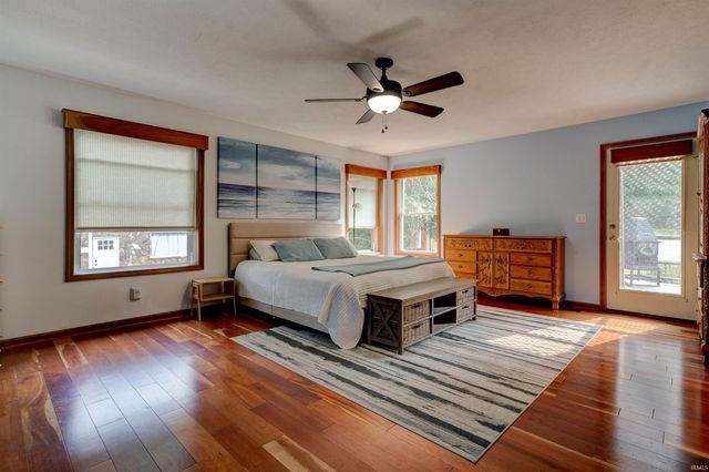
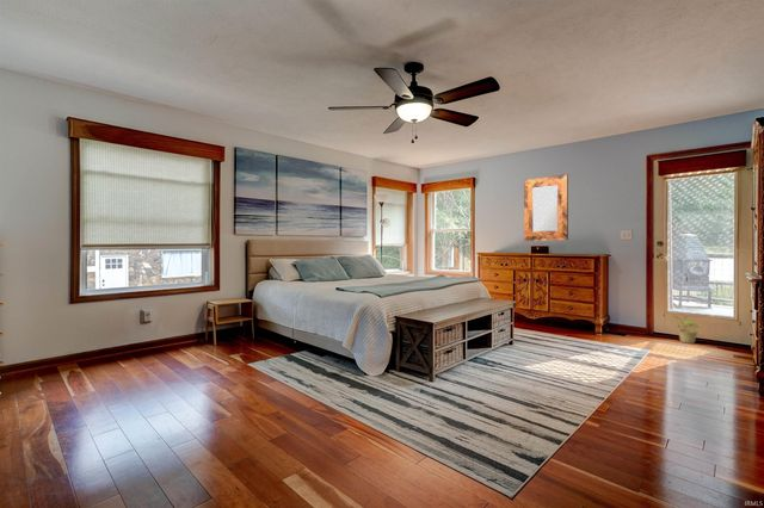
+ home mirror (544, 209)
+ potted plant (685, 329)
